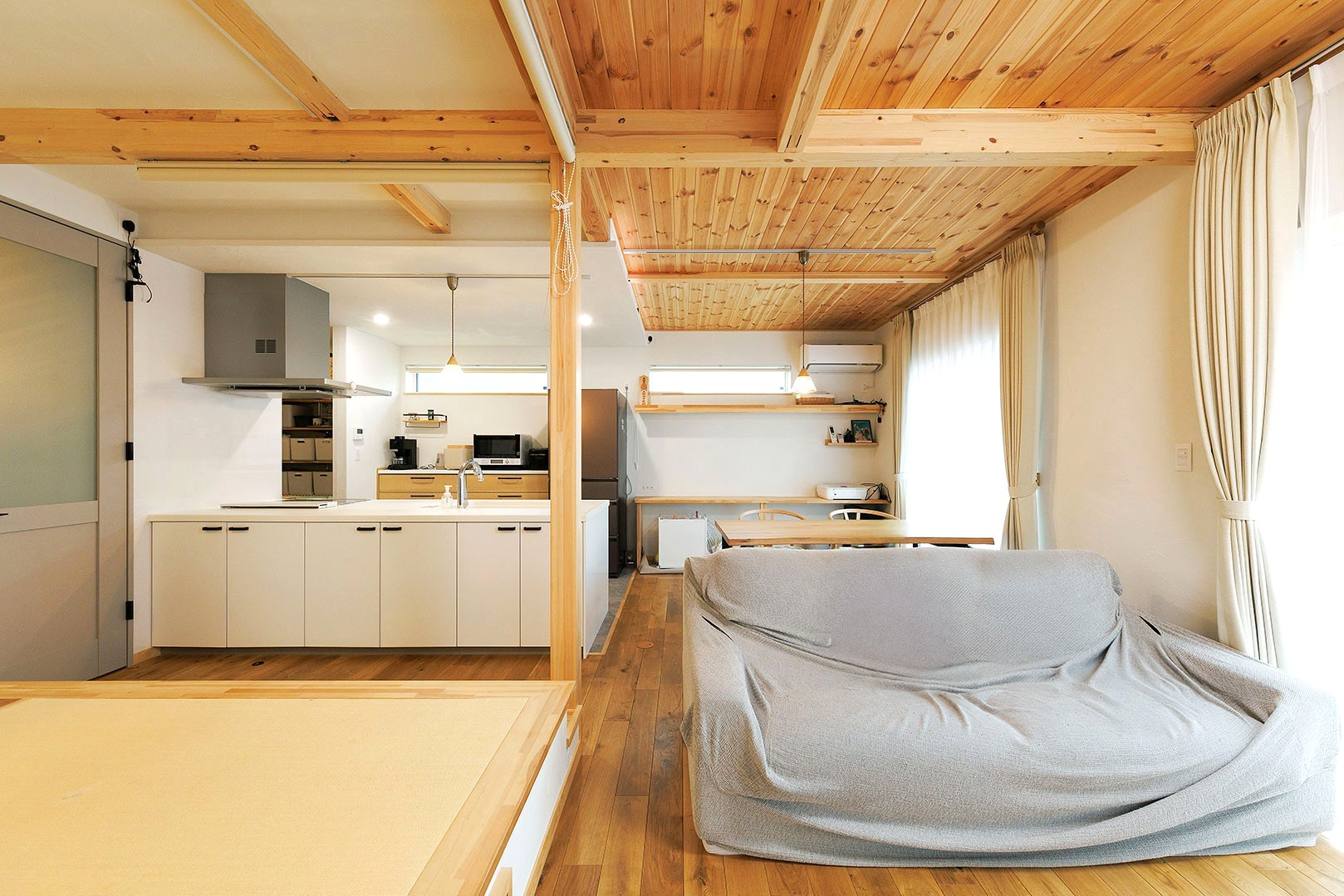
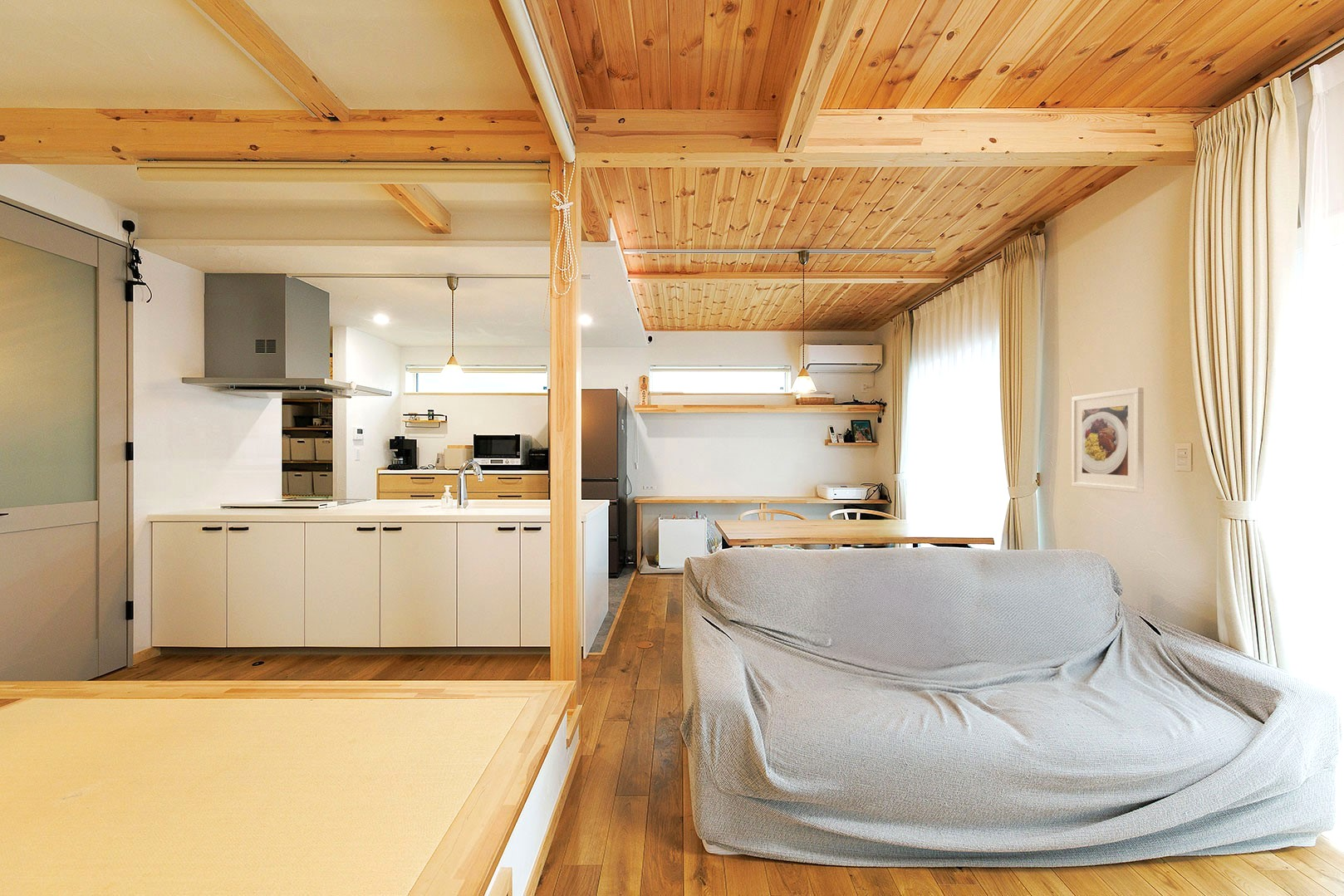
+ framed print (1105, 441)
